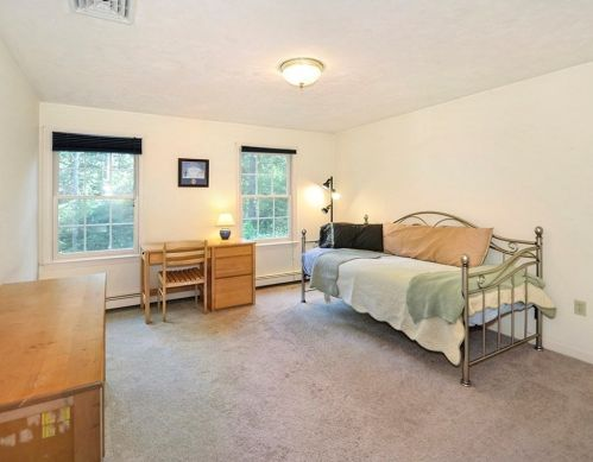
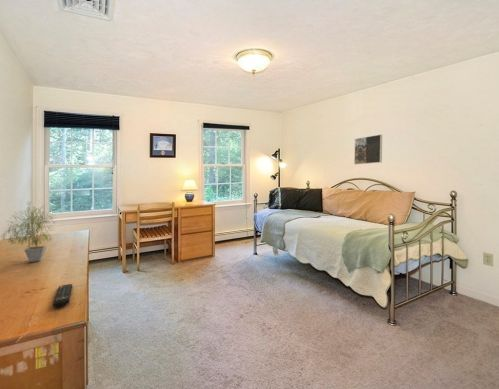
+ remote control (63, 294)
+ potted plant (31, 232)
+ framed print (367, 150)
